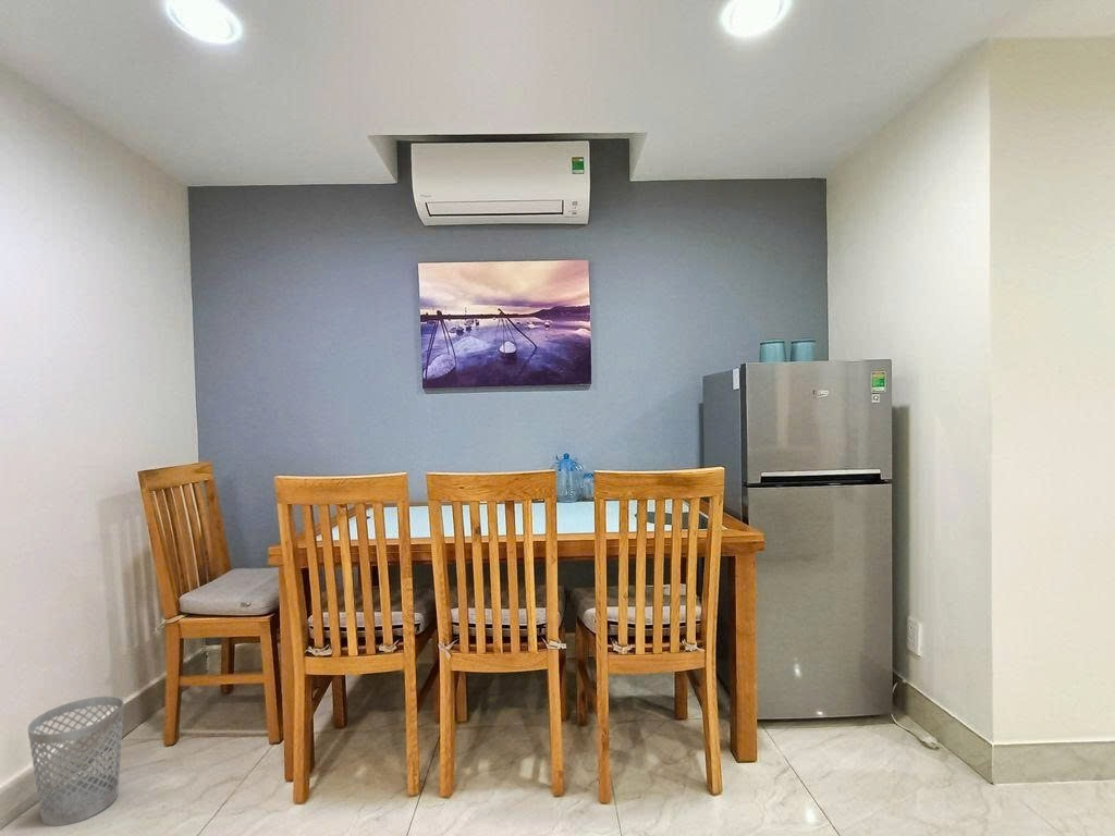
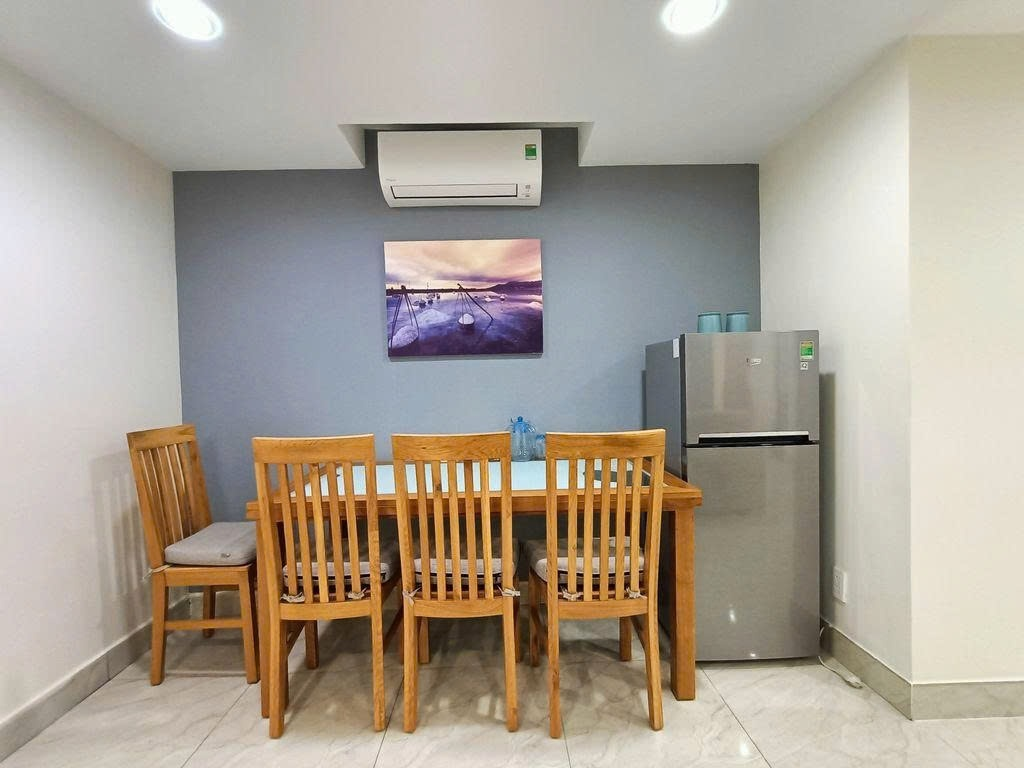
- wastebasket (78, 759)
